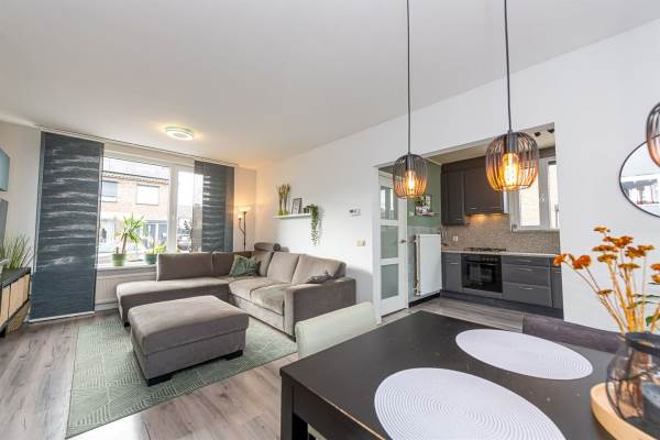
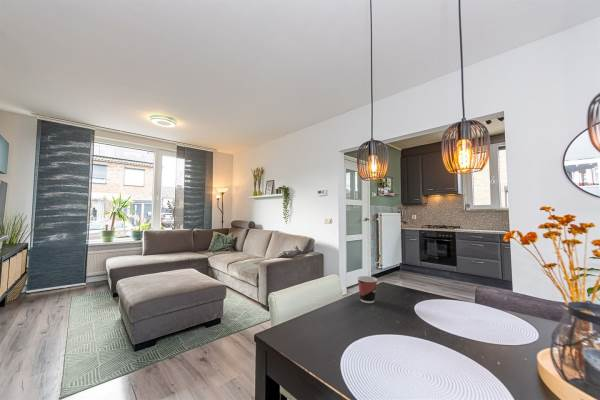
+ cup (367, 289)
